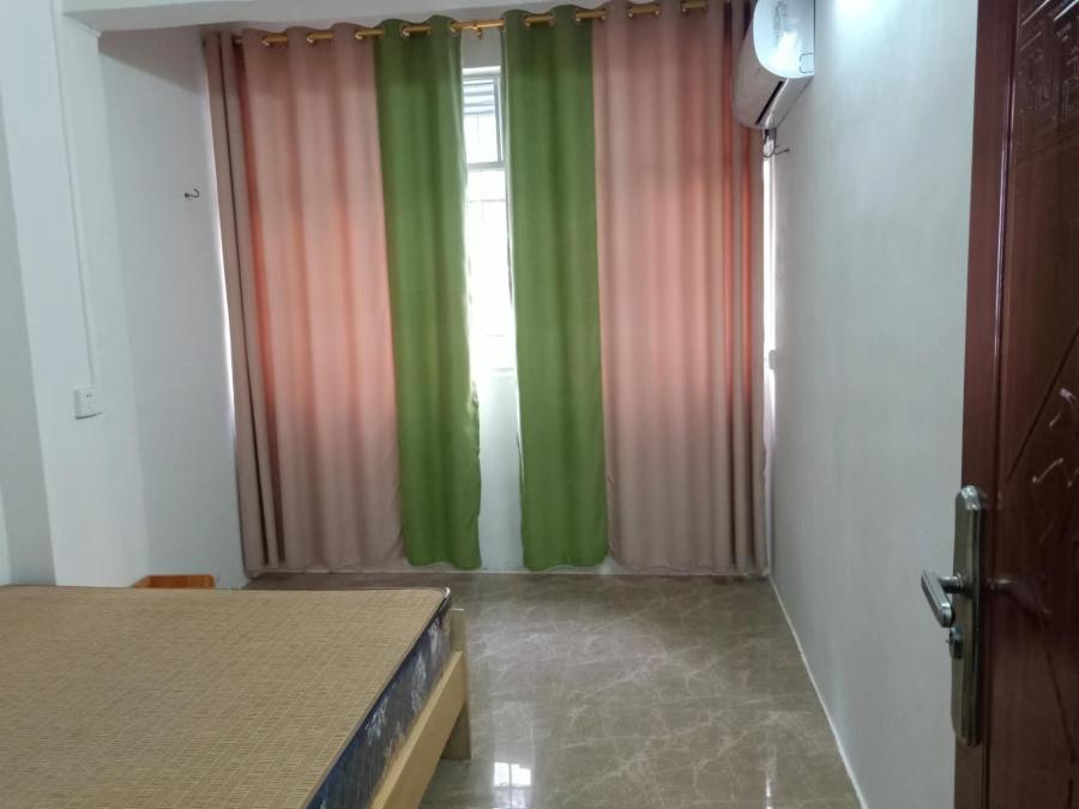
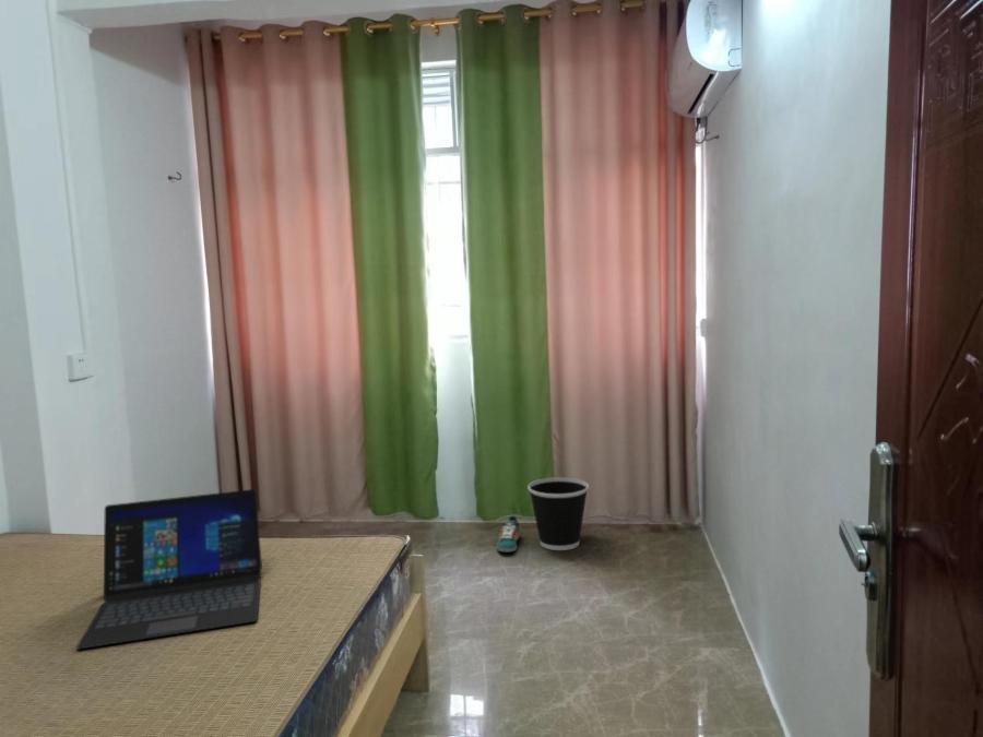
+ sneaker (508, 533)
+ wastebasket (558, 514)
+ laptop (177, 559)
